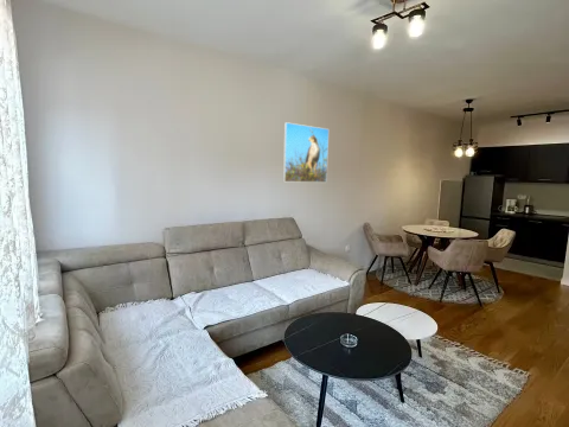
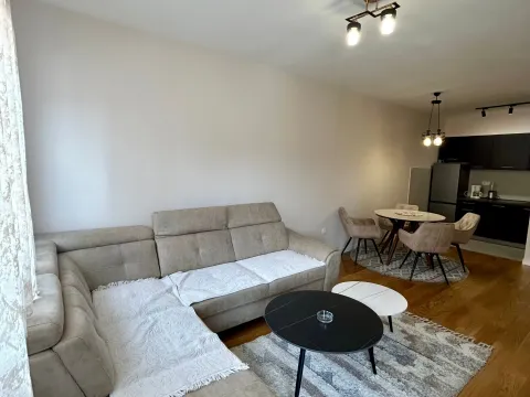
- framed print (306, 154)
